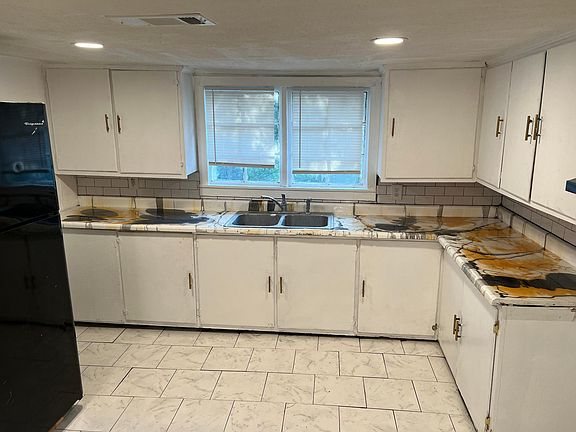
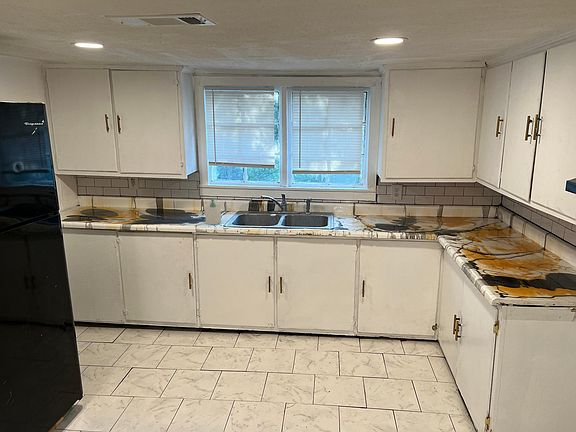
+ soap bottle (212, 210)
